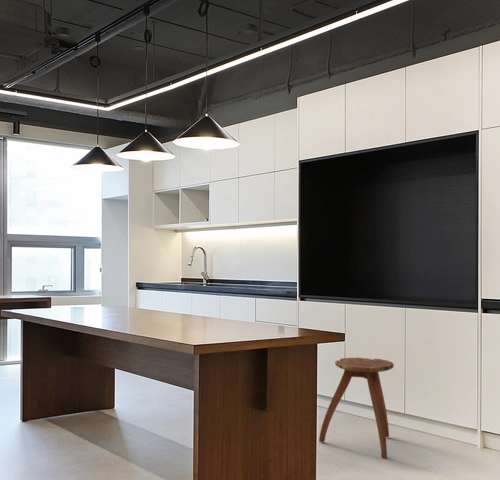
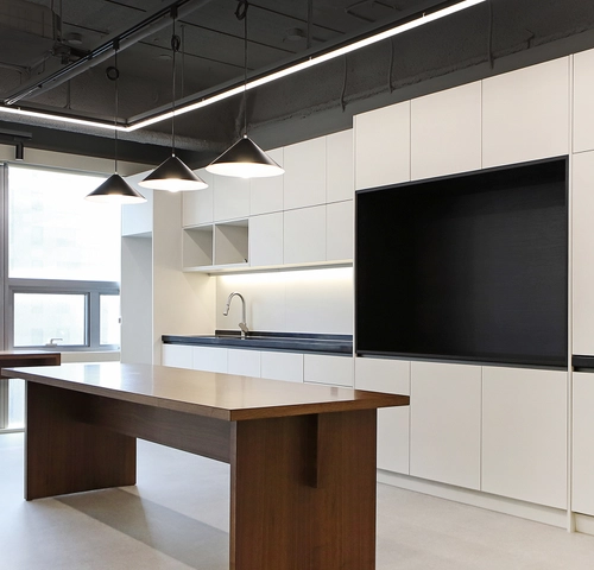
- stool (372, 403)
